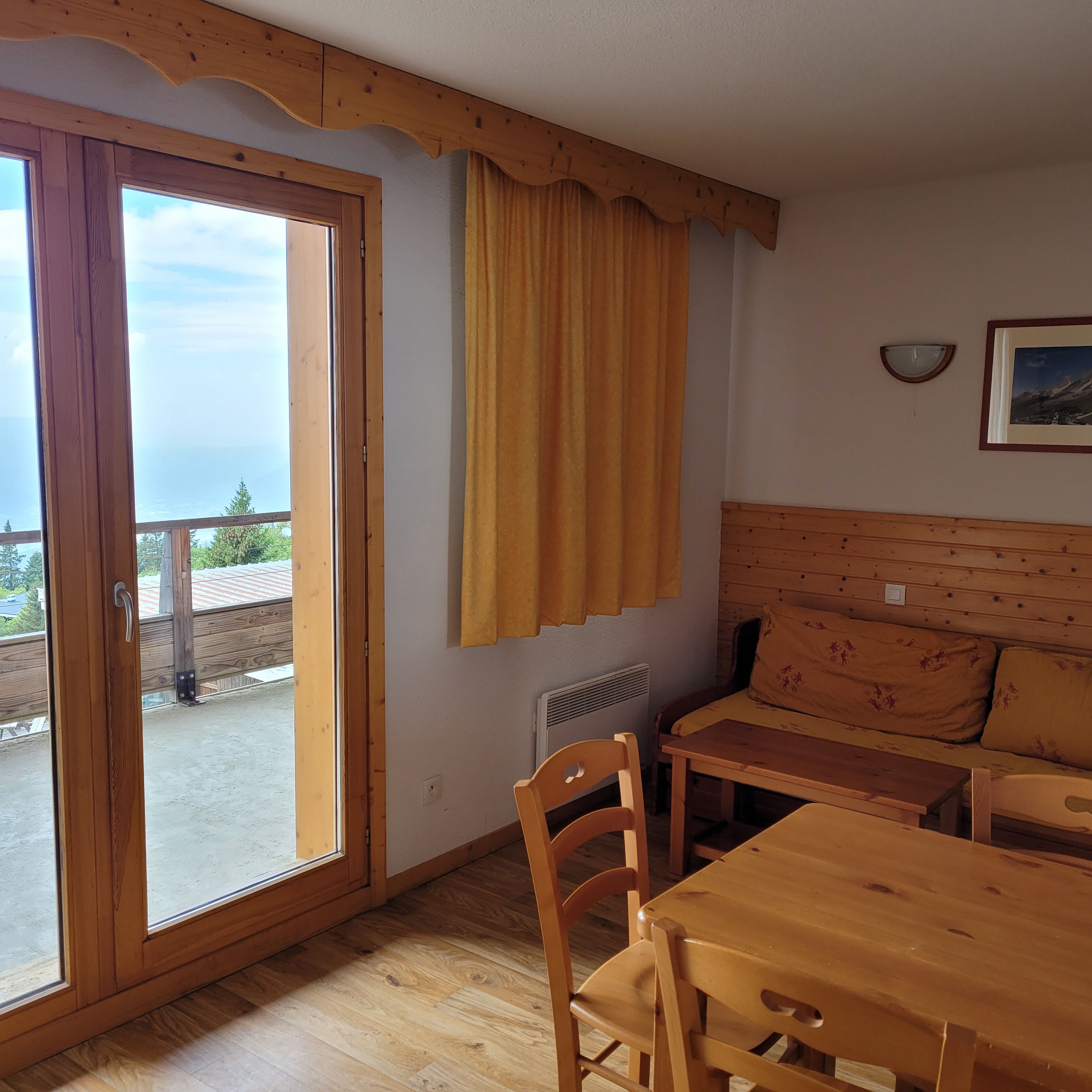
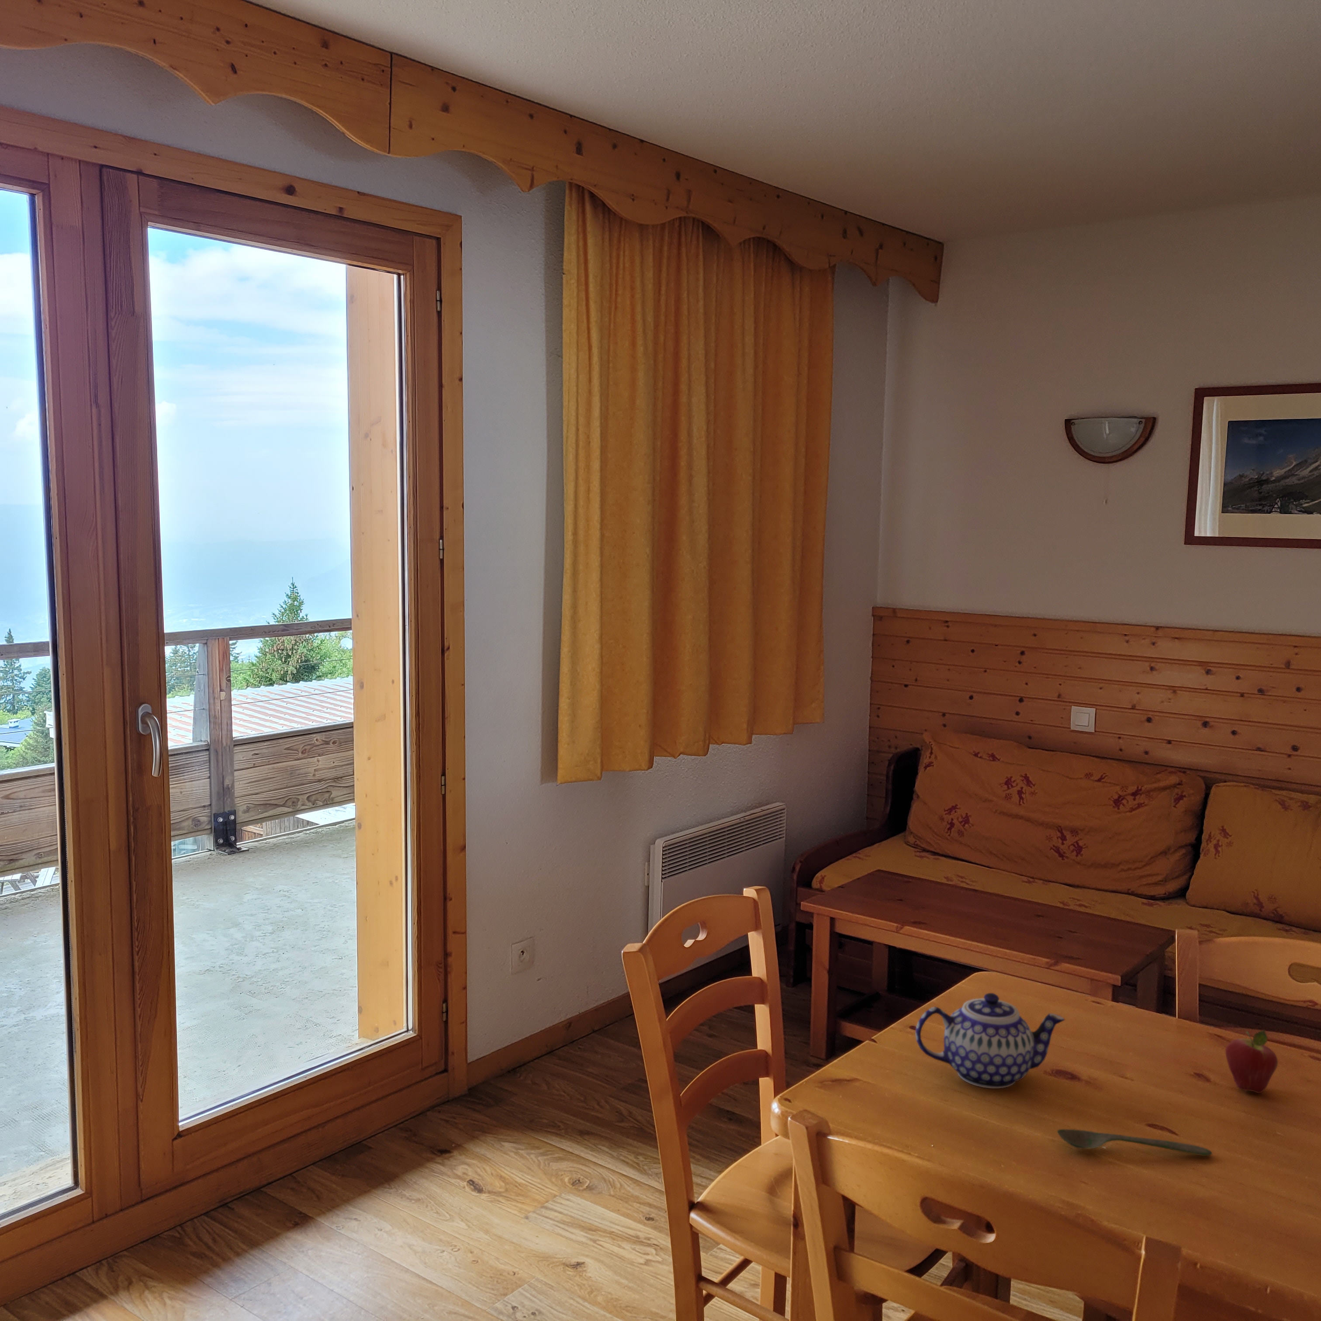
+ spoon (1133, 1142)
+ fruit (1252, 1056)
+ teapot (990, 1034)
